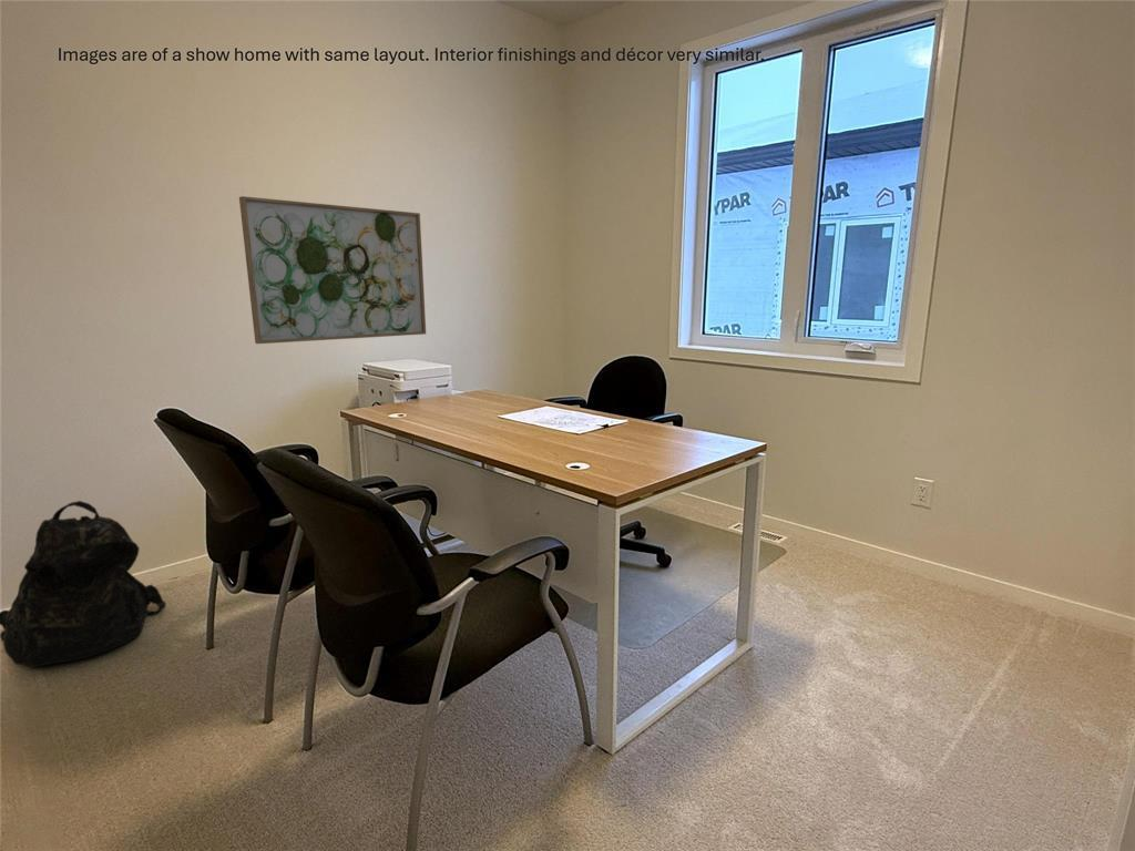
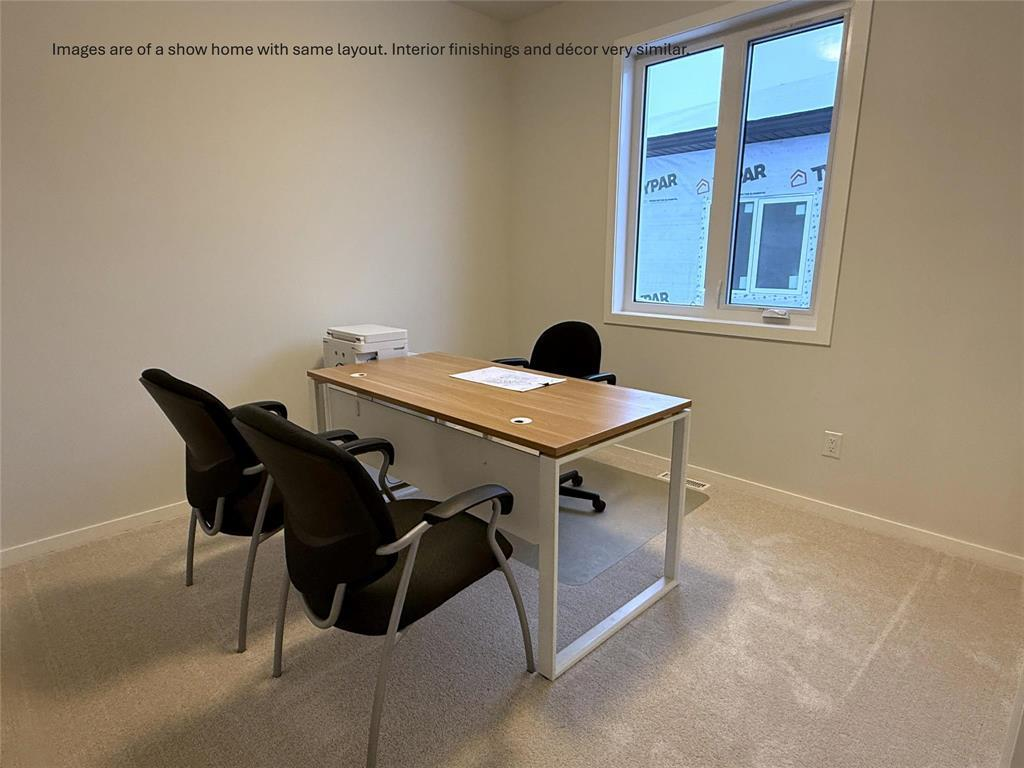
- wall art (344, 273)
- backpack (76, 566)
